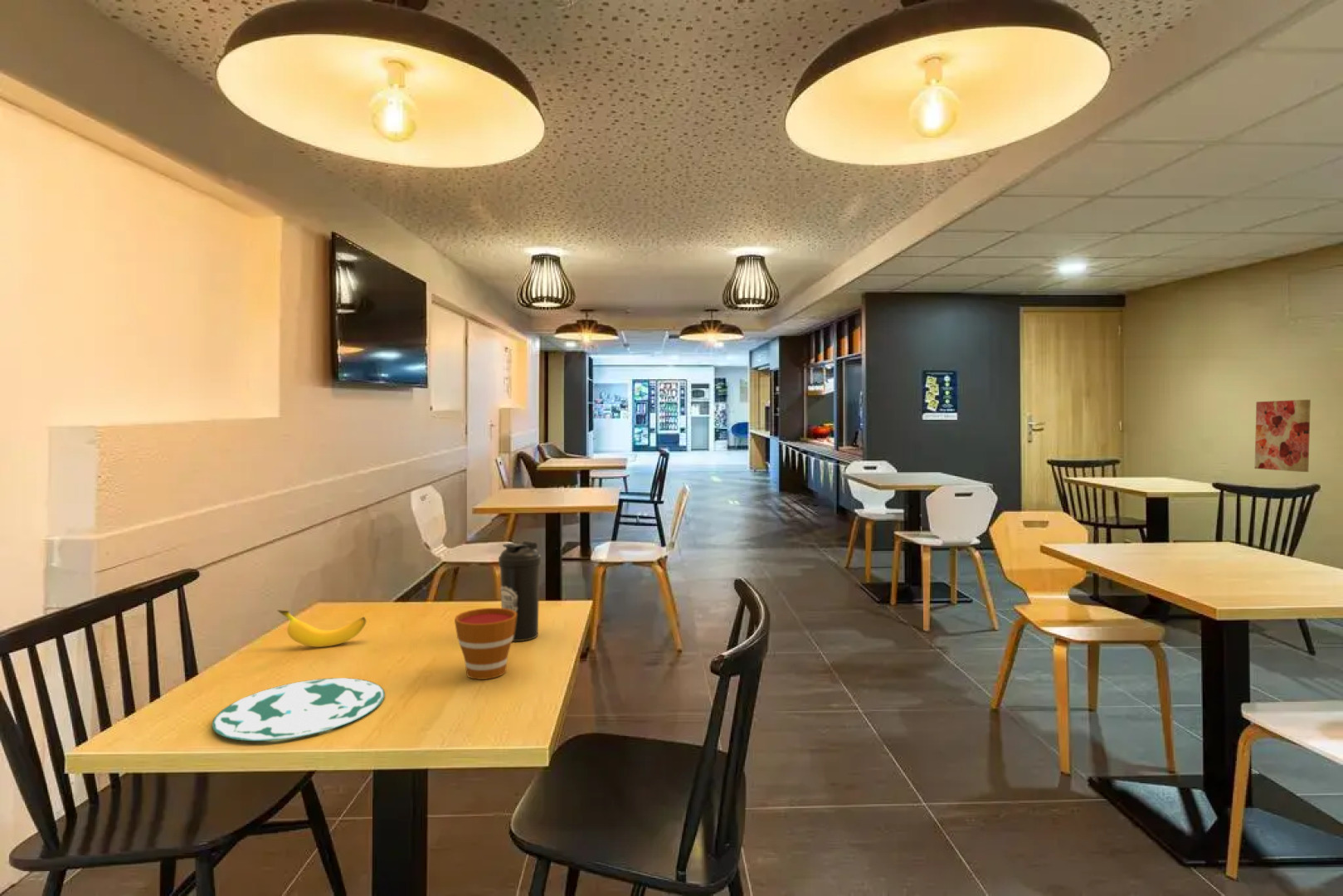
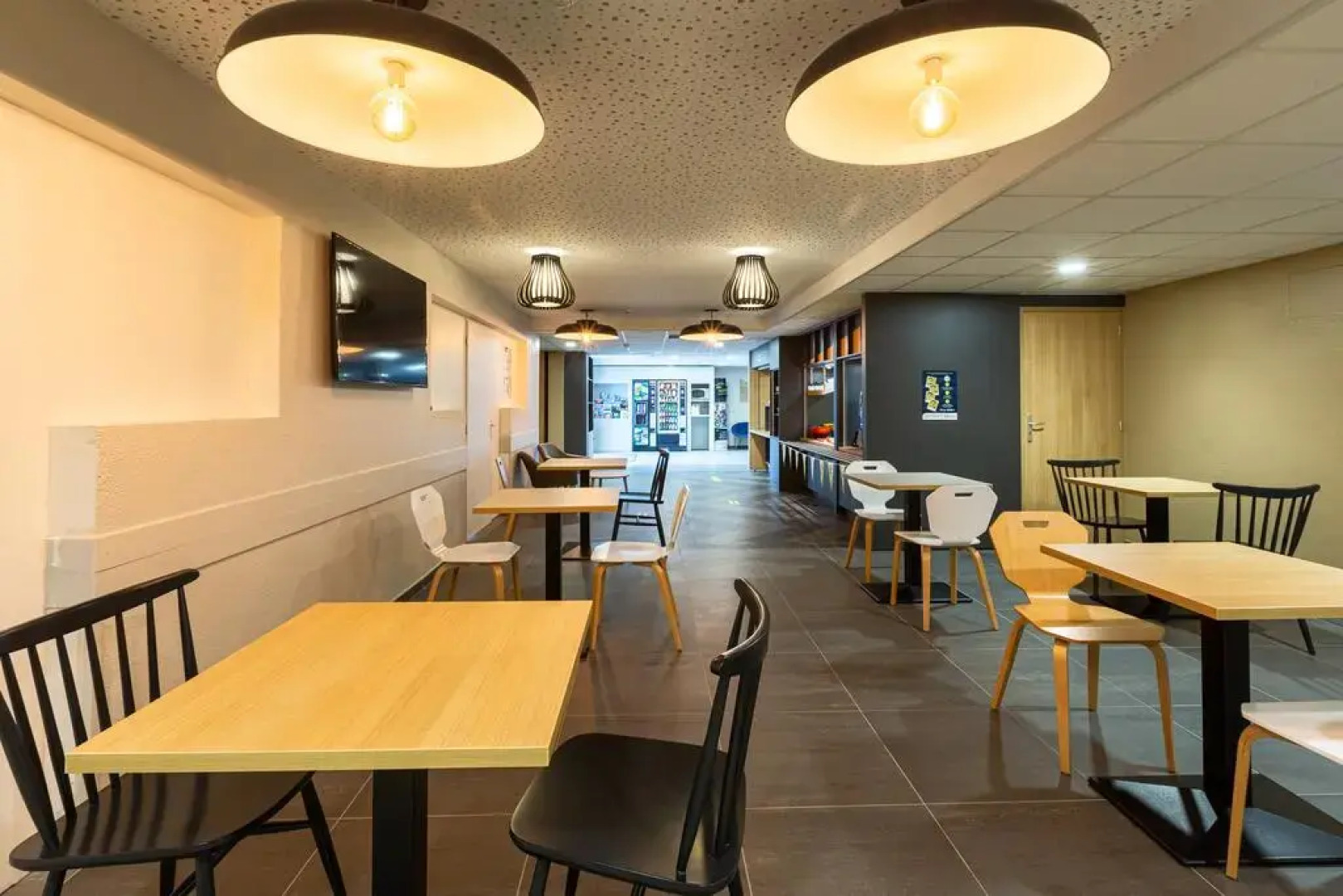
- wall art (1281, 435)
- banana (323, 630)
- water bottle (520, 589)
- plate (303, 699)
- cup (486, 642)
